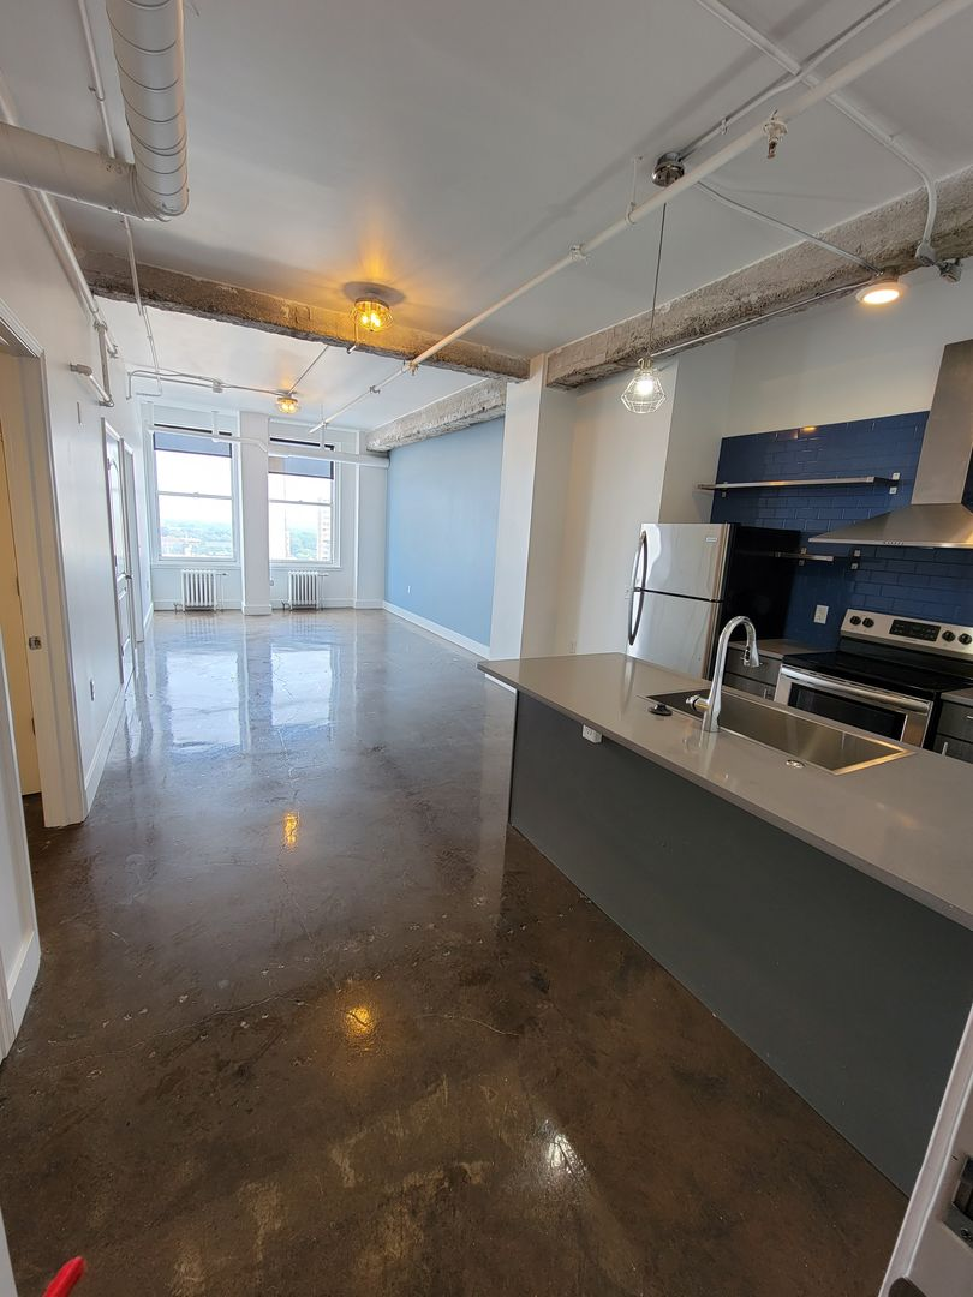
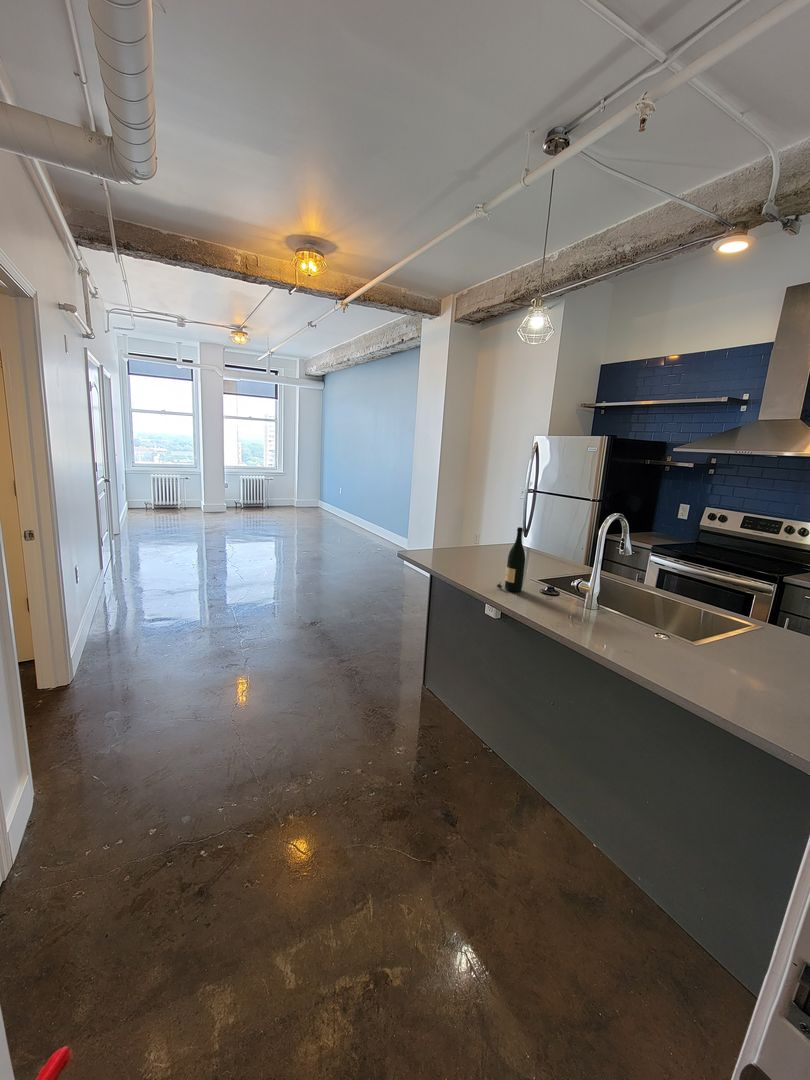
+ wine bottle (512, 558)
